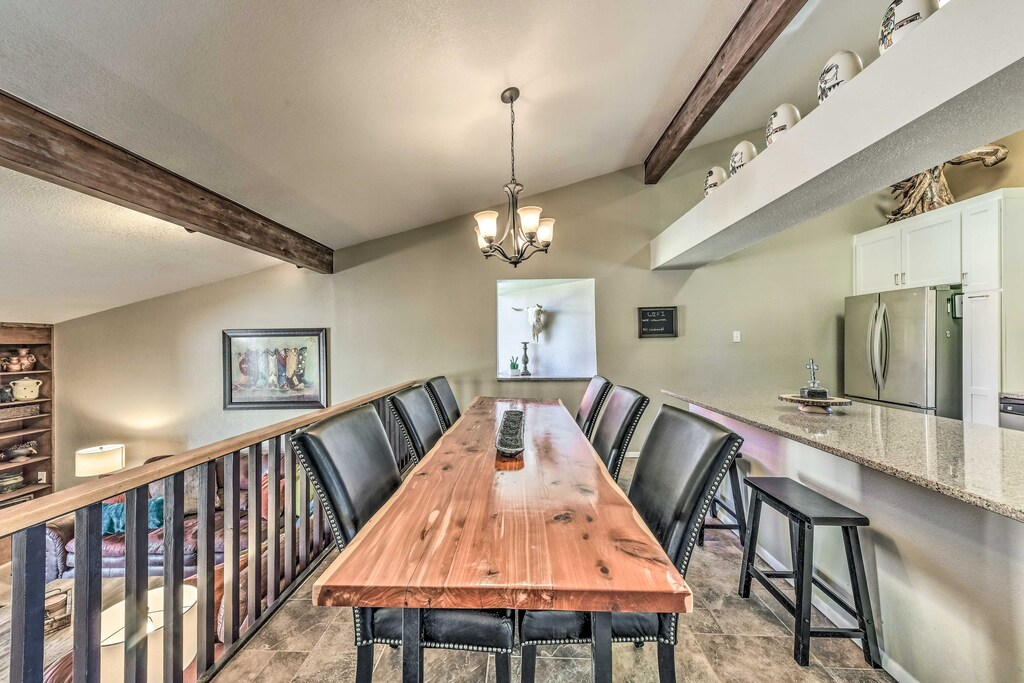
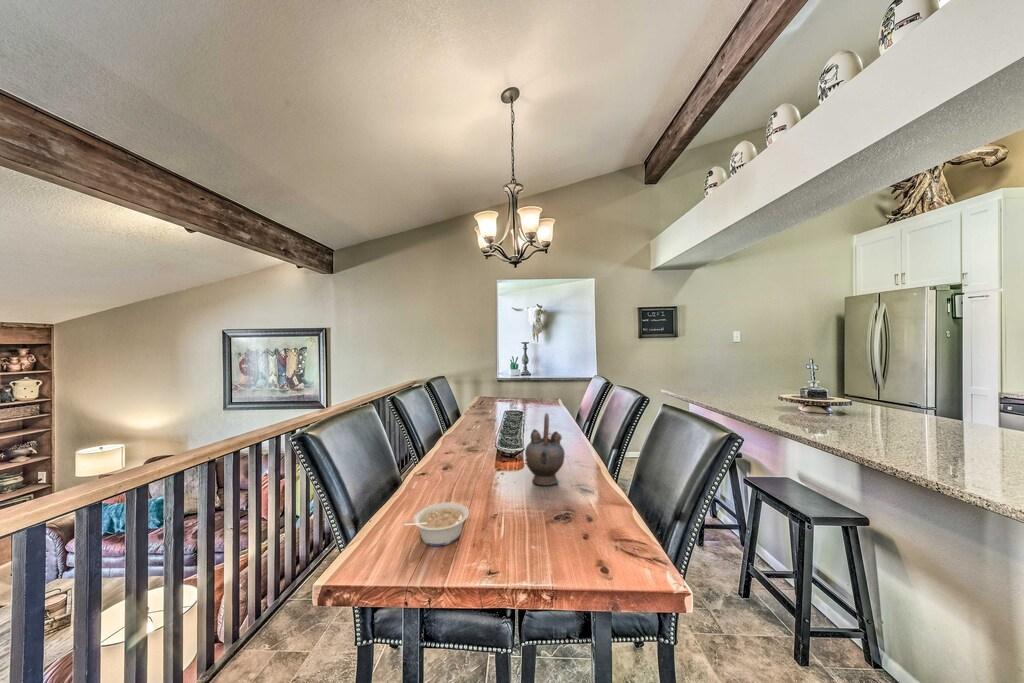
+ teapot (544, 448)
+ legume (440, 524)
